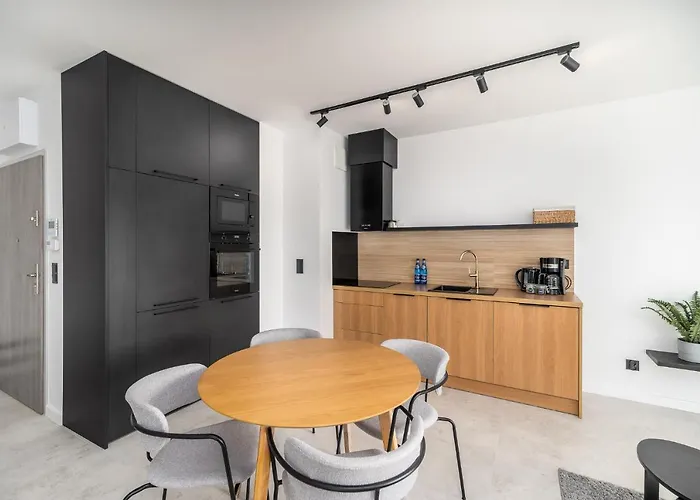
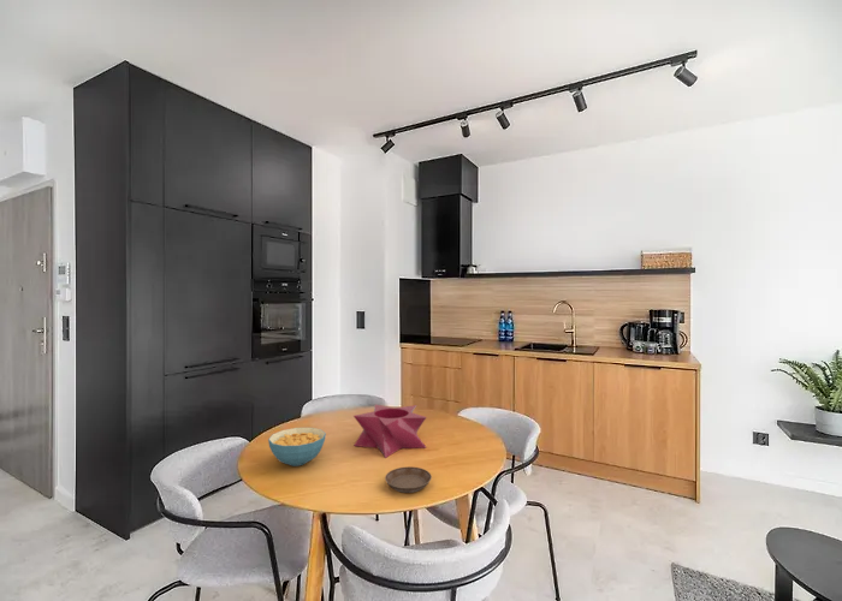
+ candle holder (393, 427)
+ cereal bowl (297, 448)
+ saucer (408, 480)
